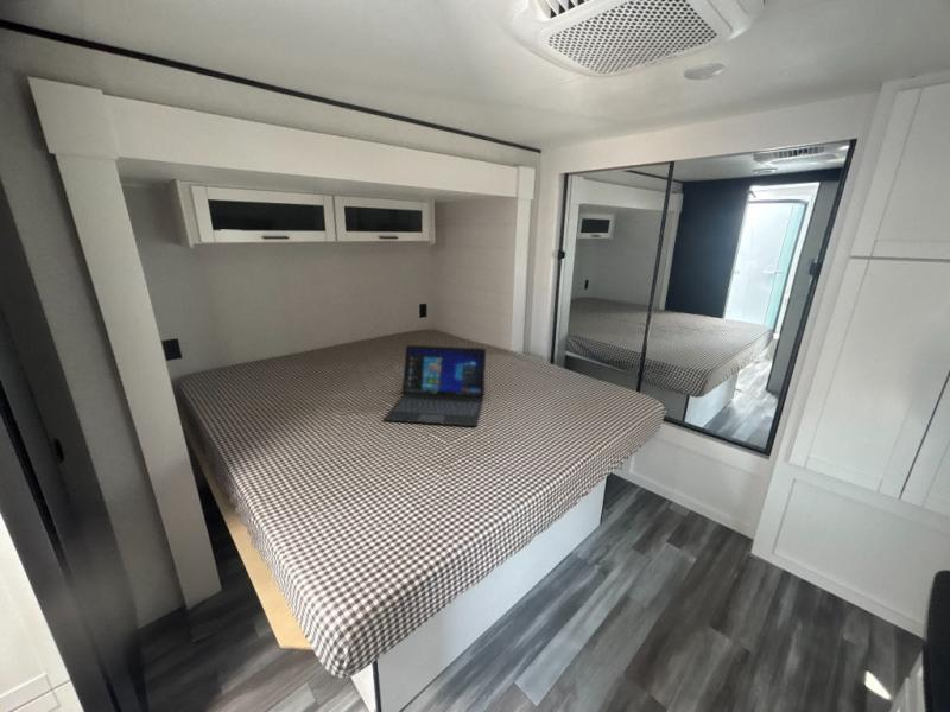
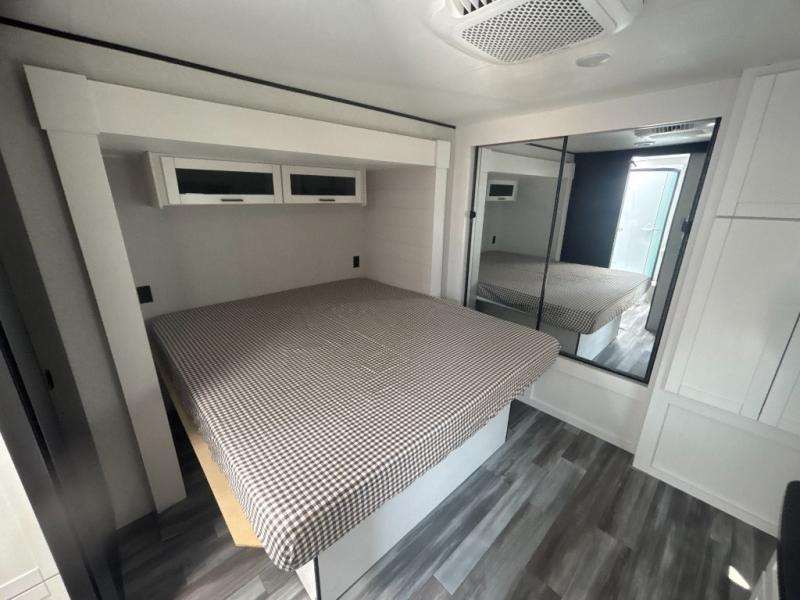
- laptop (438, 381)
